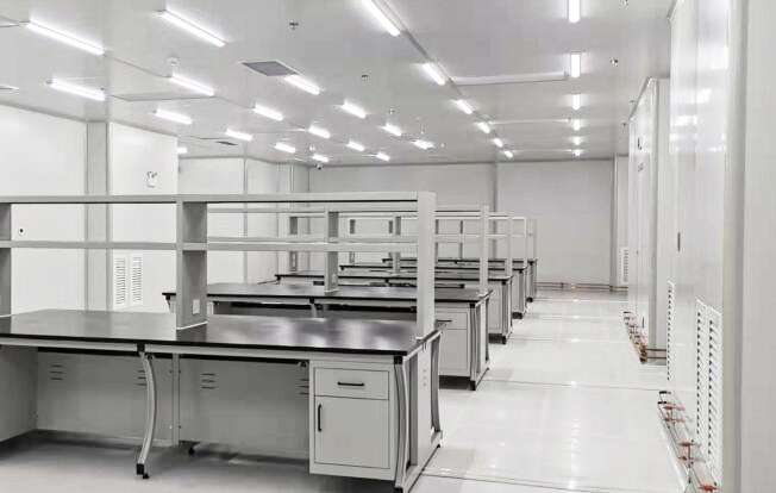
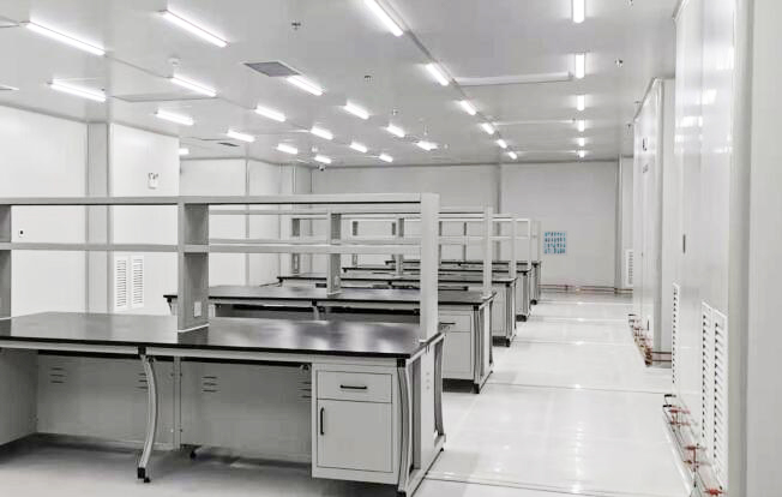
+ wall art (554, 242)
